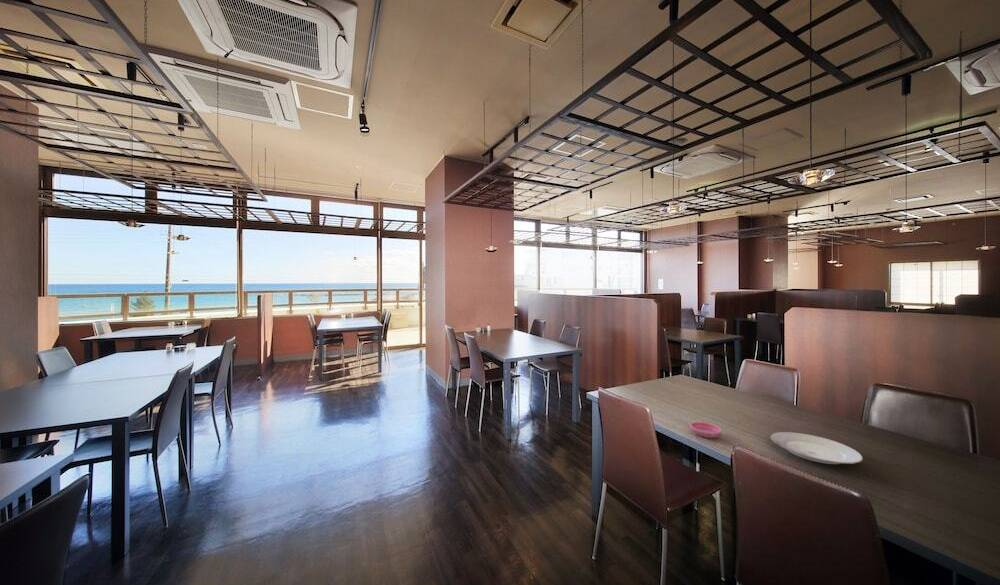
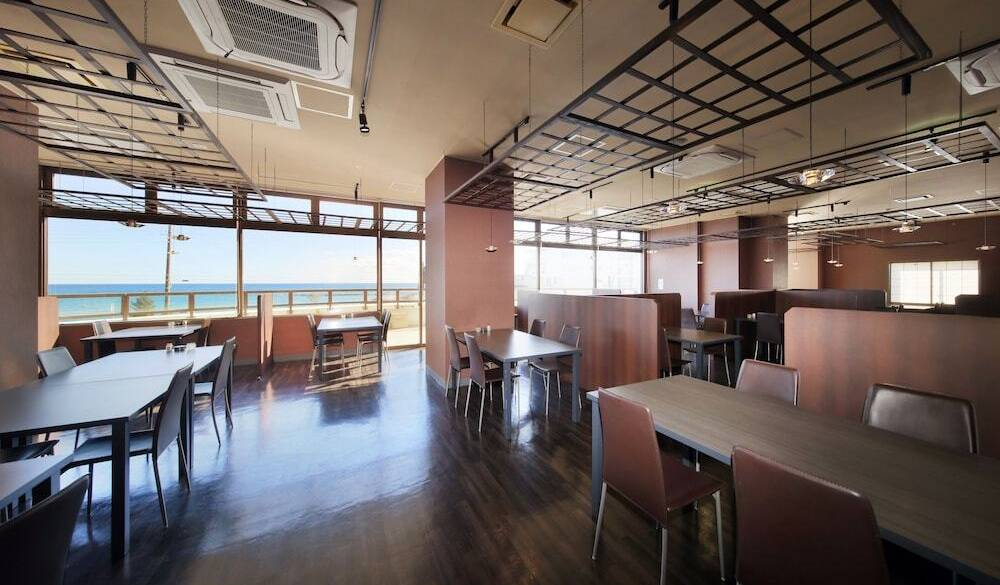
- plate (813, 449)
- saucer (705, 430)
